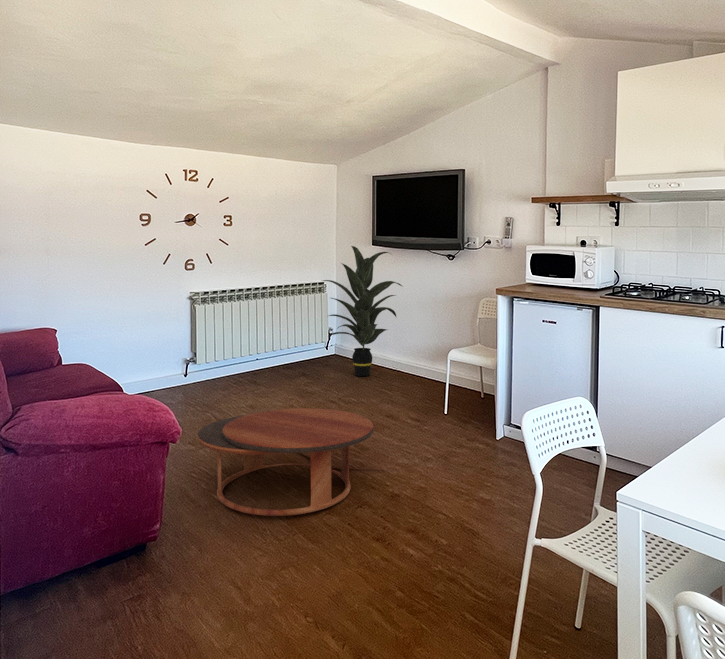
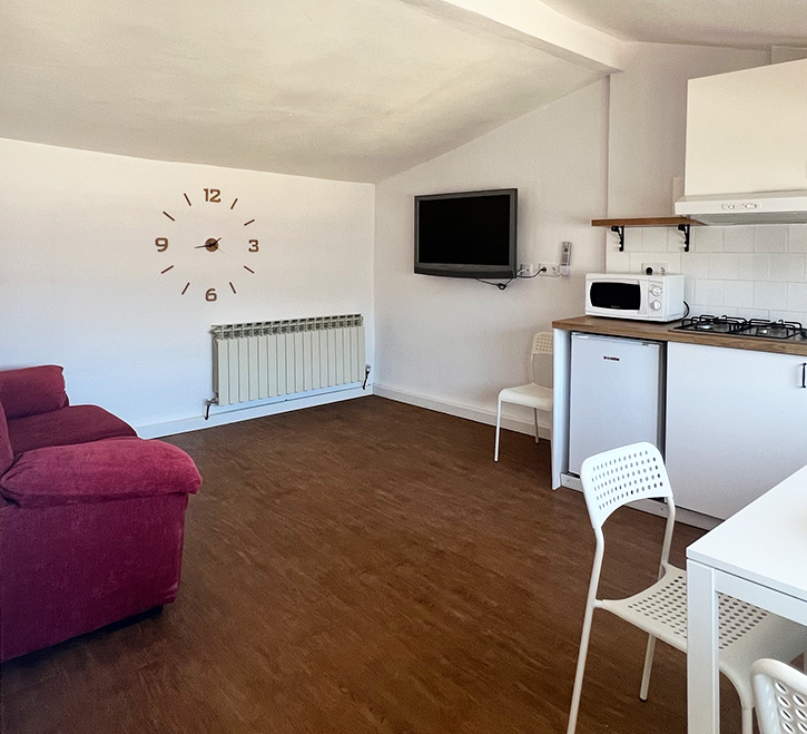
- indoor plant (361, 310)
- coffee table (286, 452)
